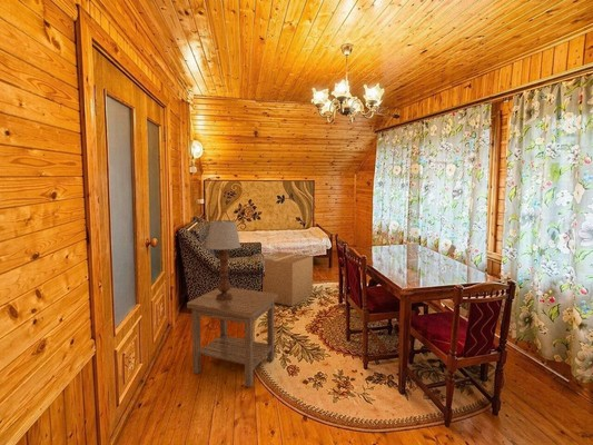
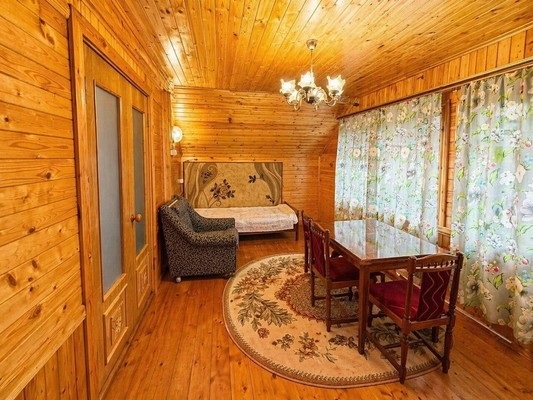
- cardboard box (285, 276)
- side table (234, 337)
- table lamp (224, 259)
